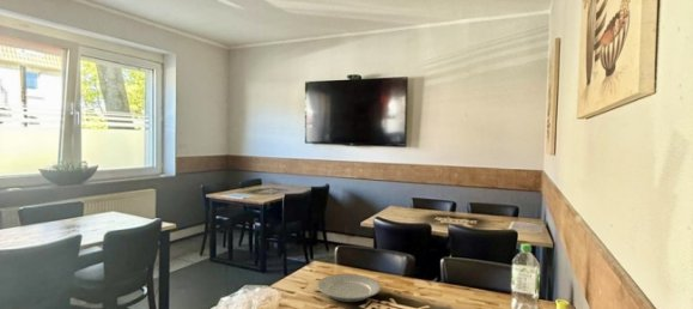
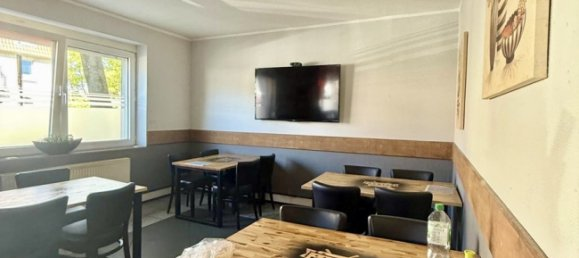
- plate (348, 289)
